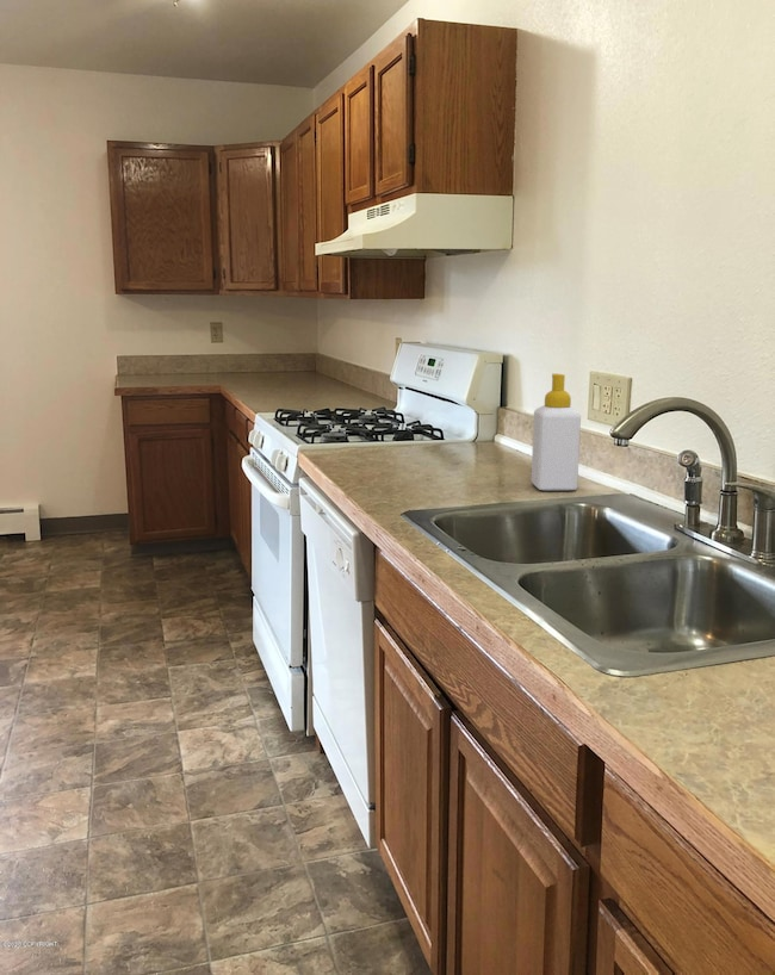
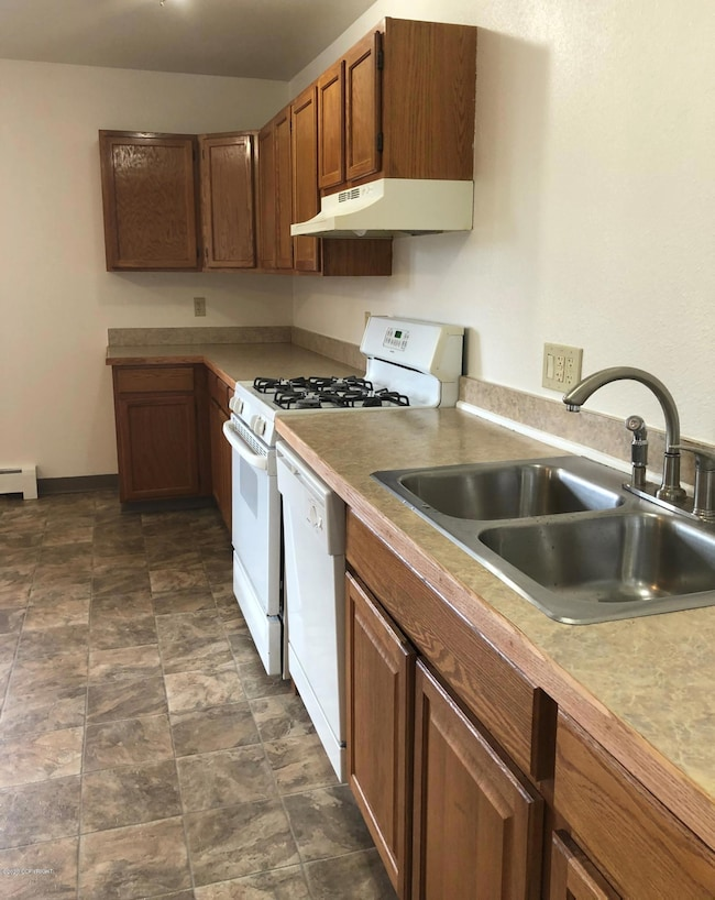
- soap bottle (556, 431)
